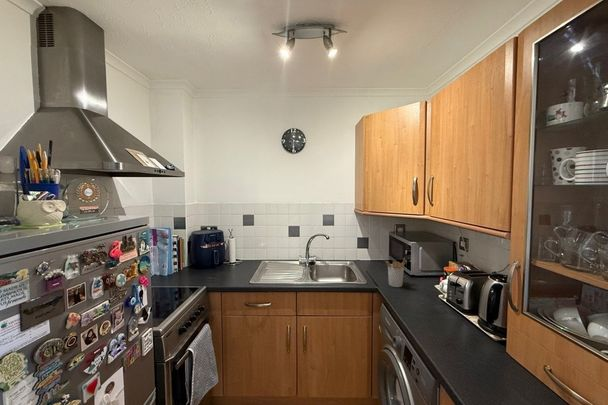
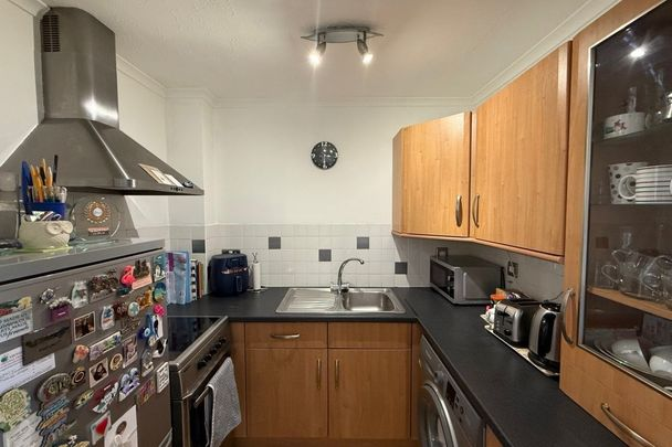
- utensil holder (396, 272)
